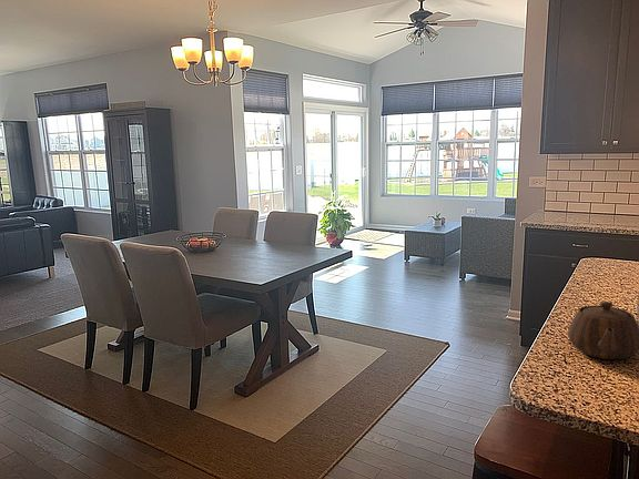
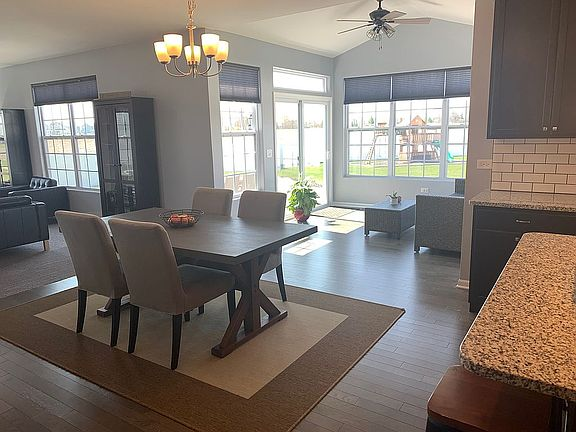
- teapot (605, 327)
